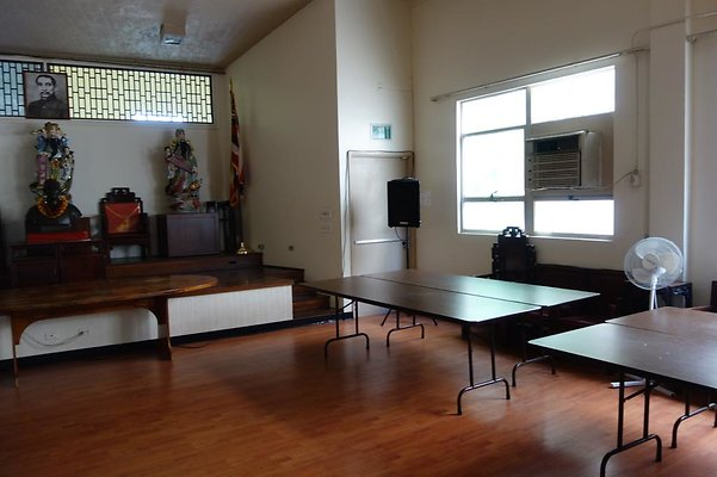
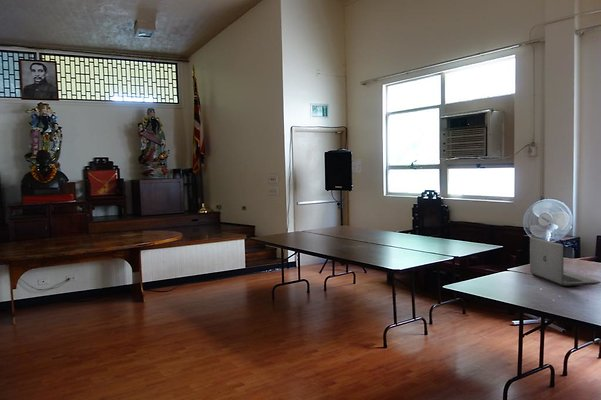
+ laptop (562, 259)
